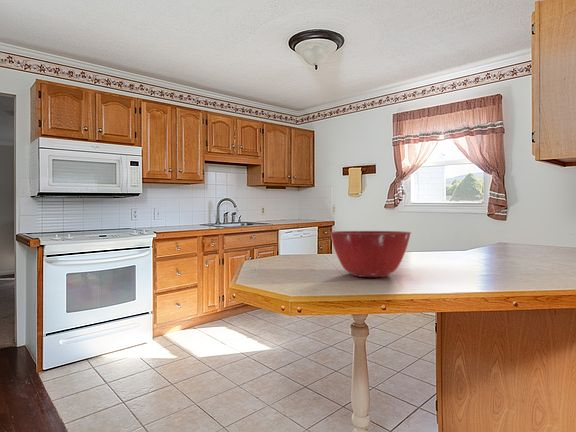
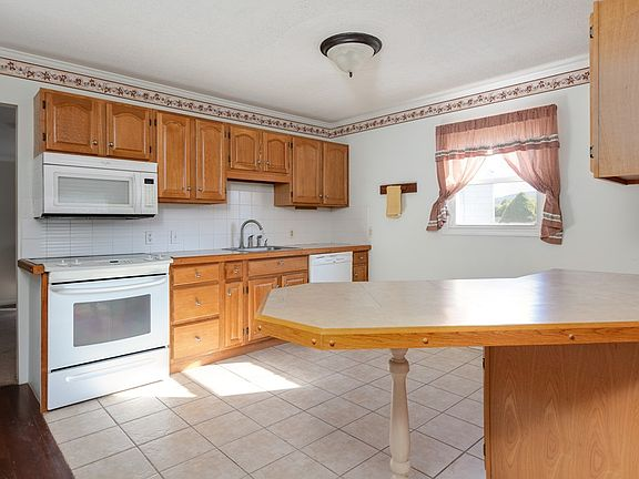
- mixing bowl (369, 252)
